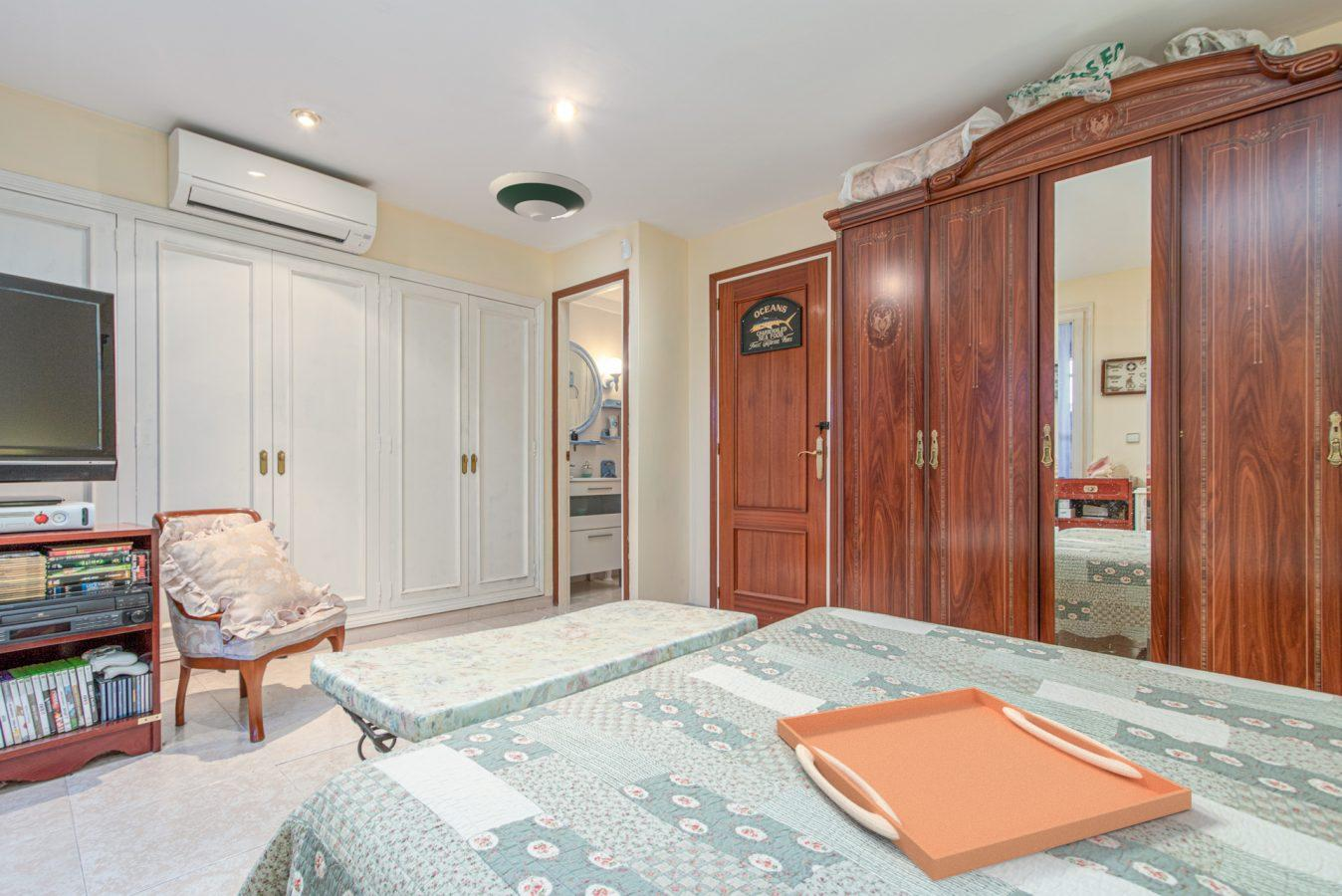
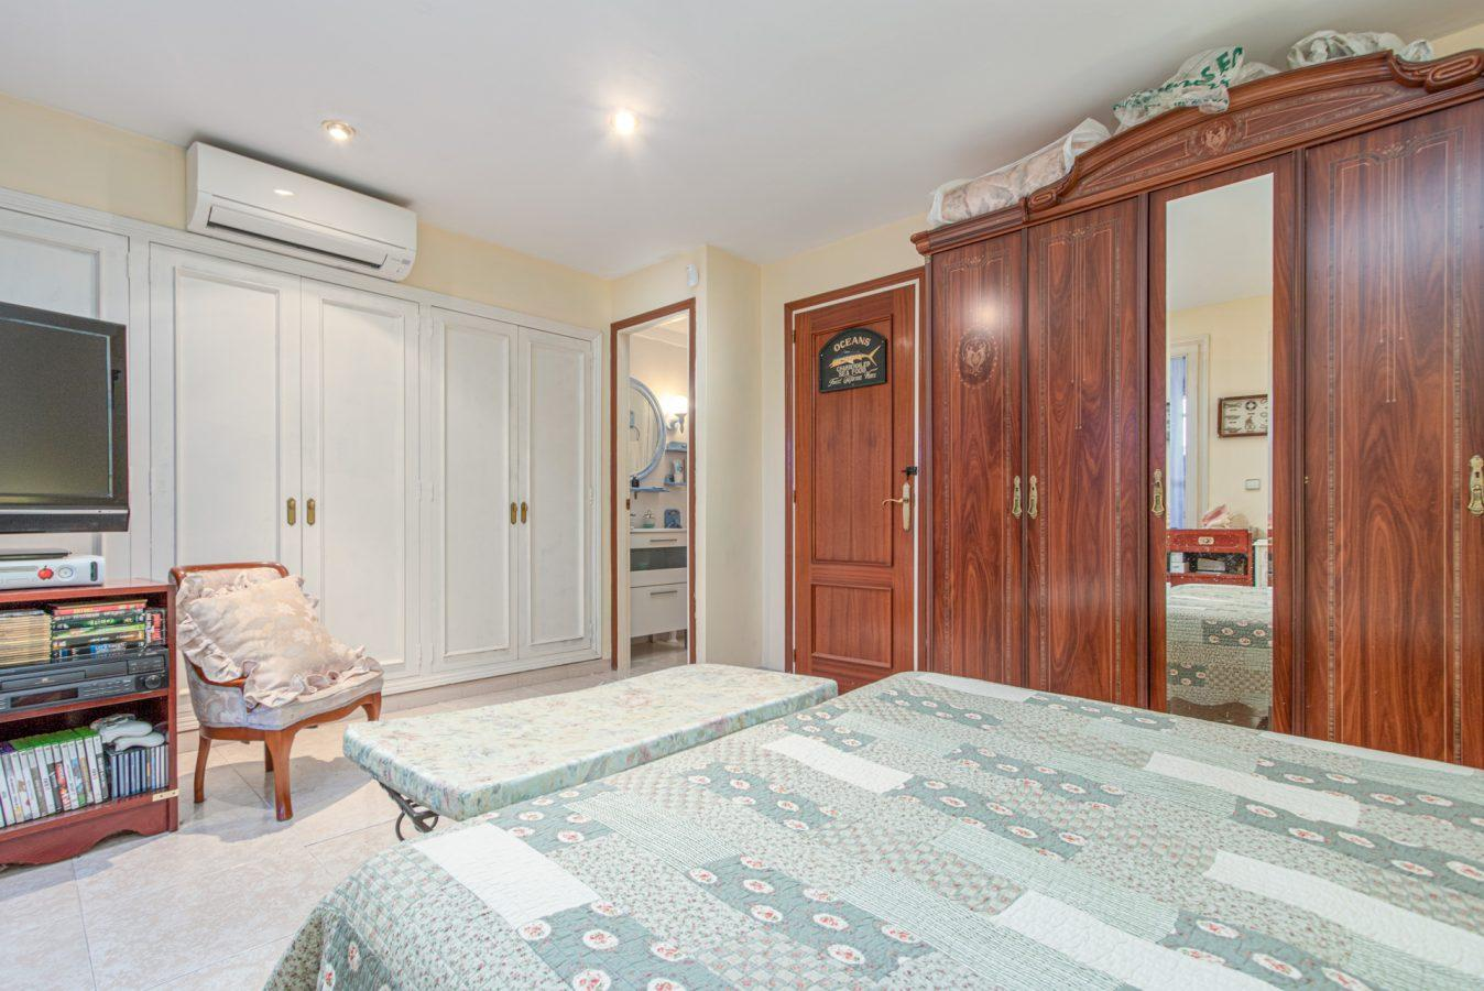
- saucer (541, 206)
- serving tray (959, 758)
